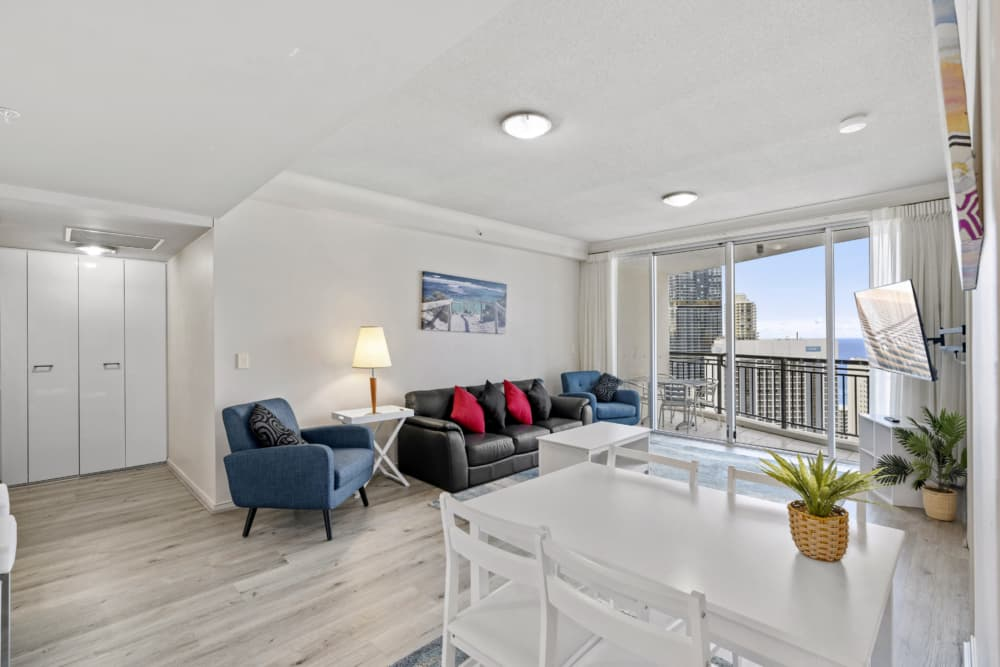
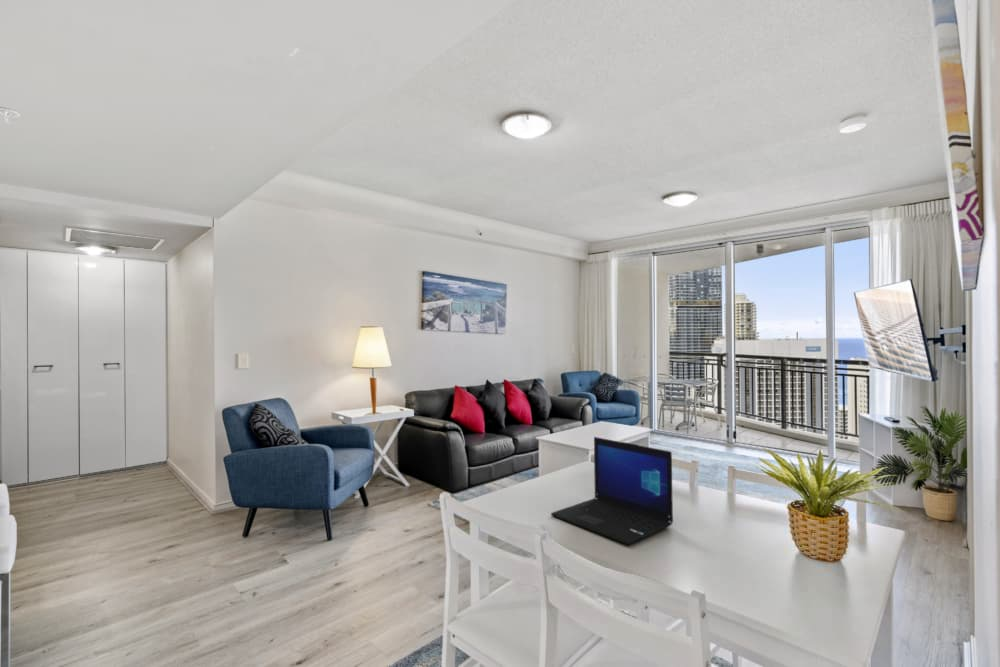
+ laptop (610, 484)
